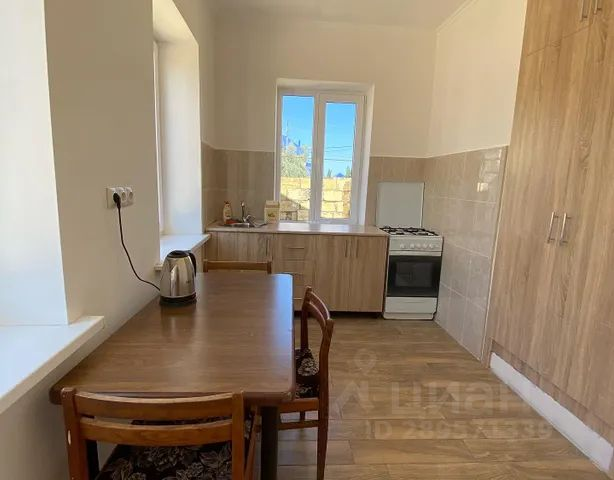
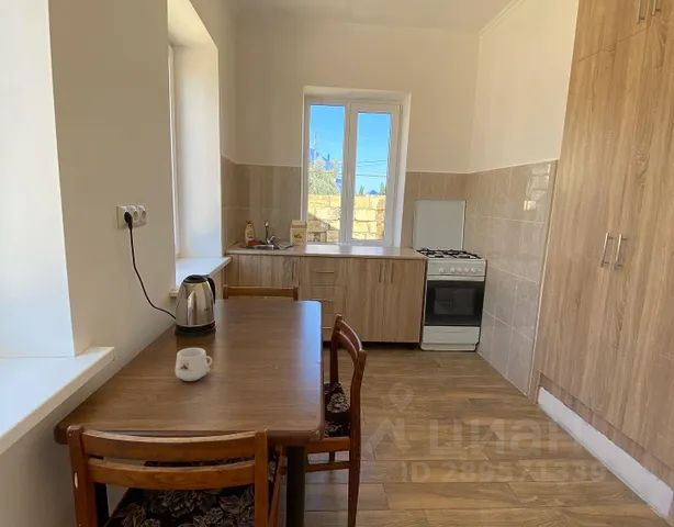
+ mug (194, 365)
